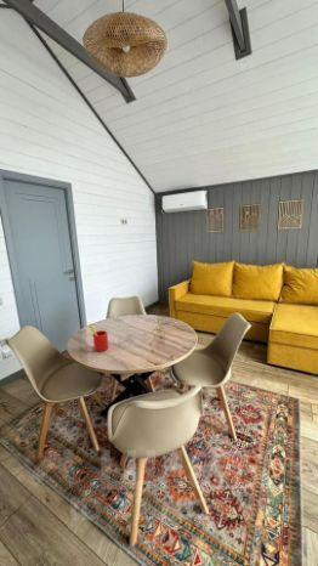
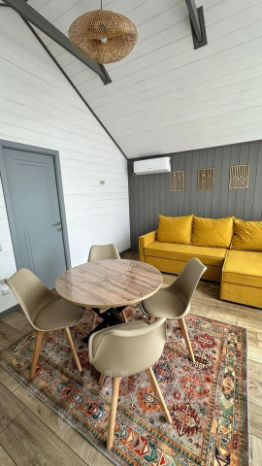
- straw (98, 335)
